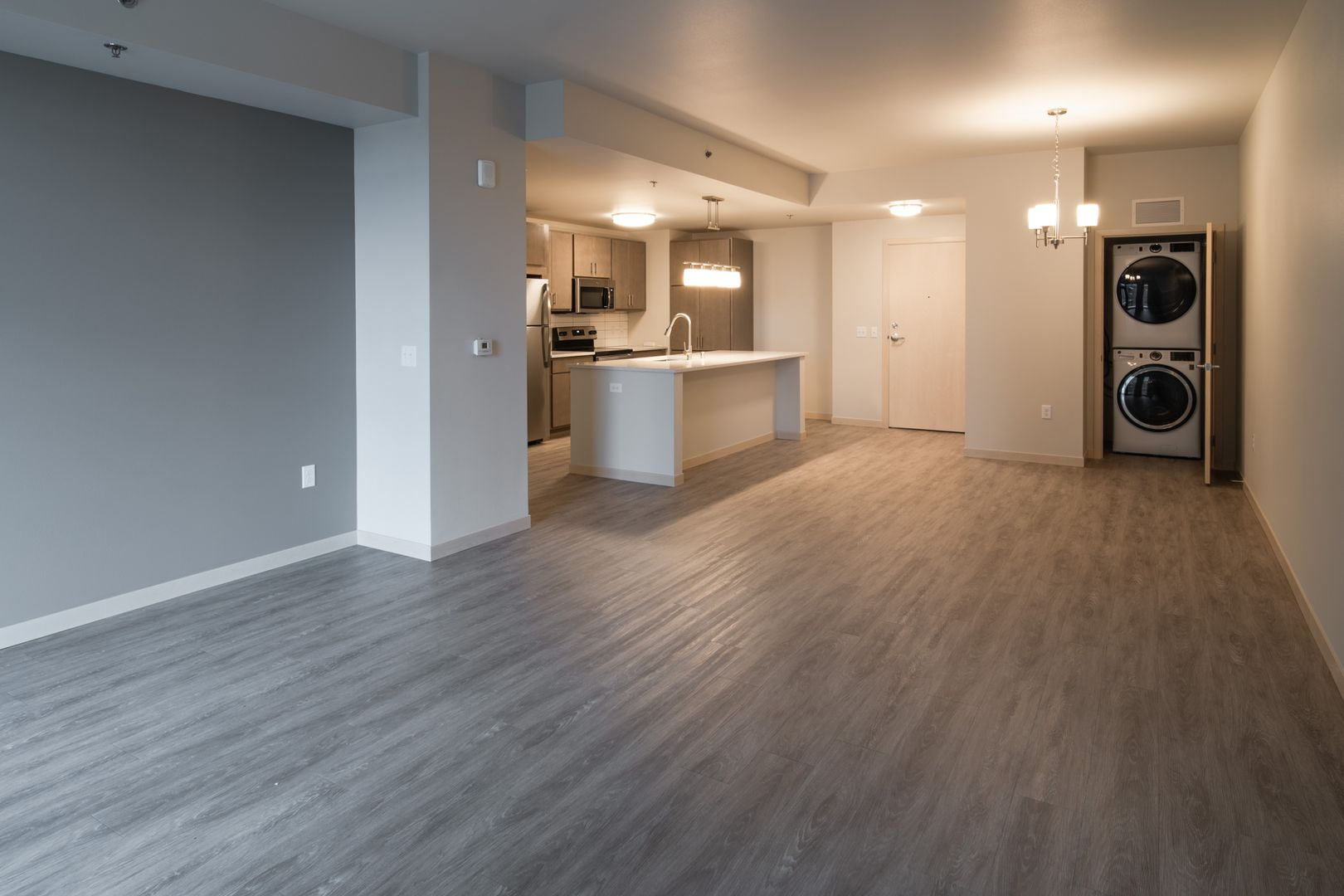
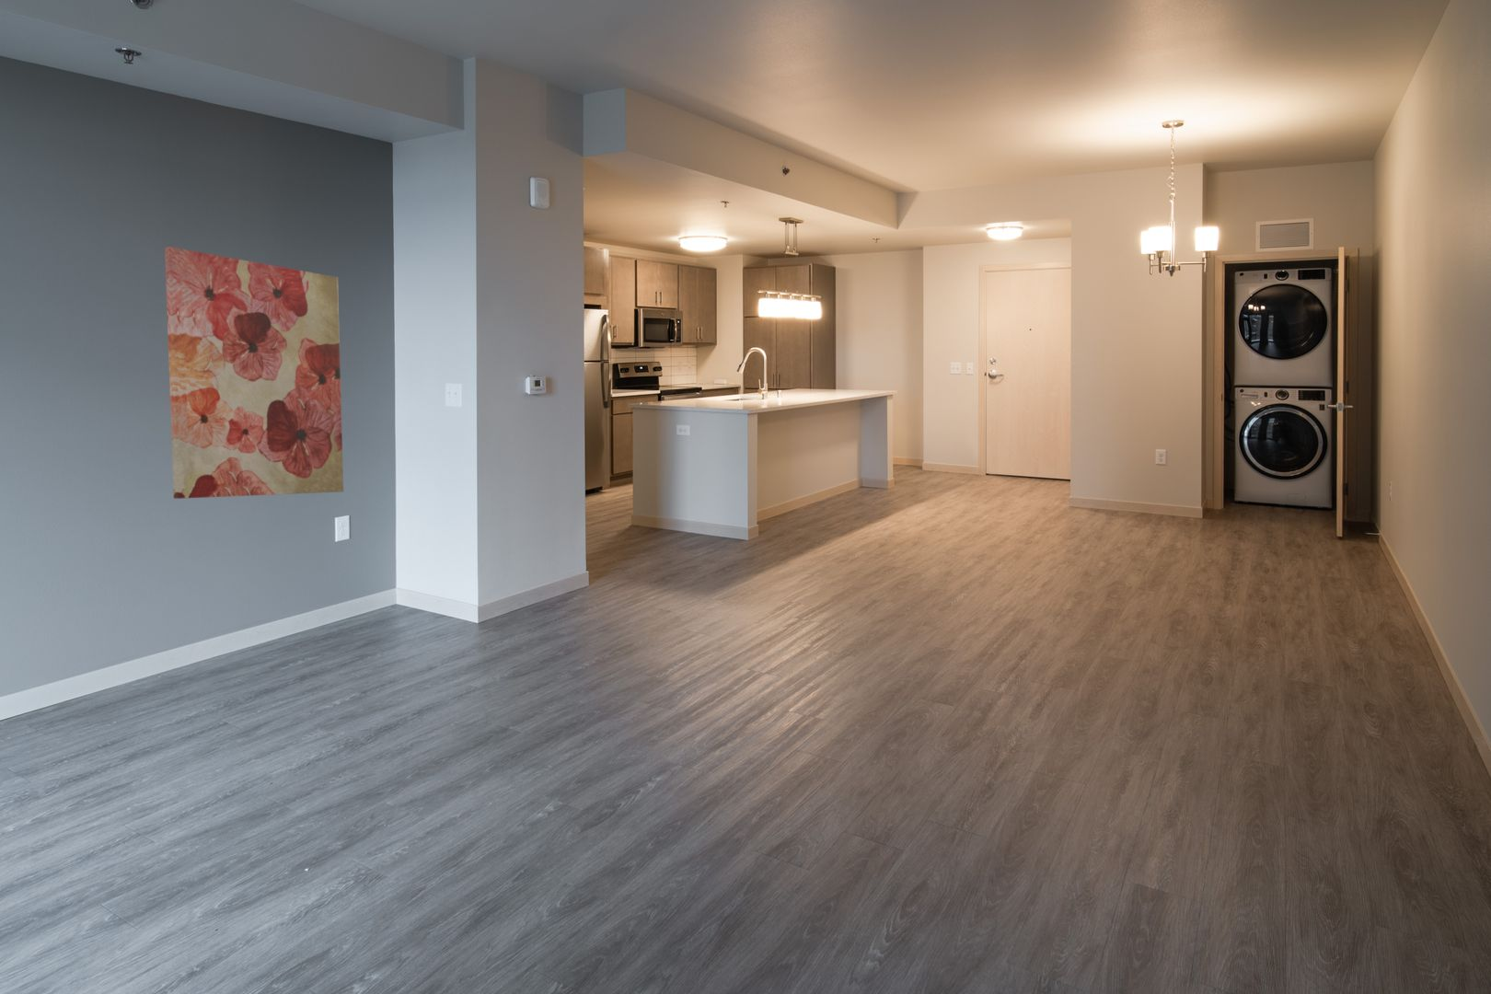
+ wall art (262, 379)
